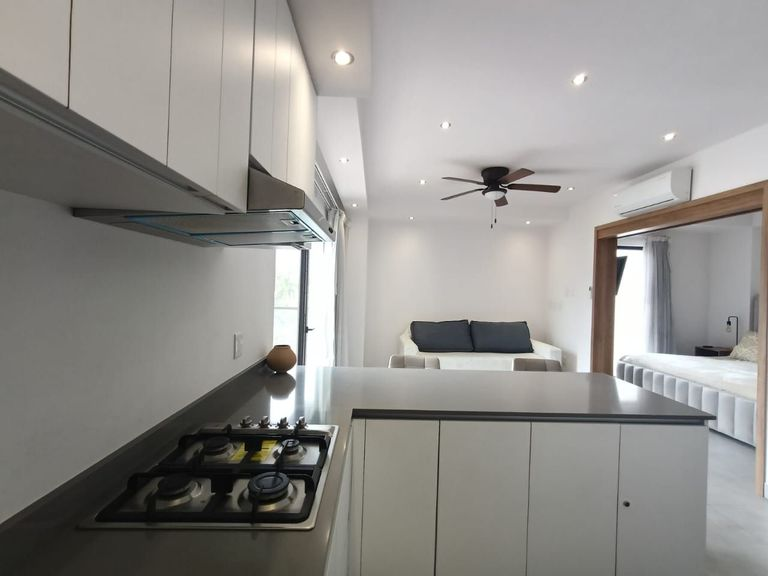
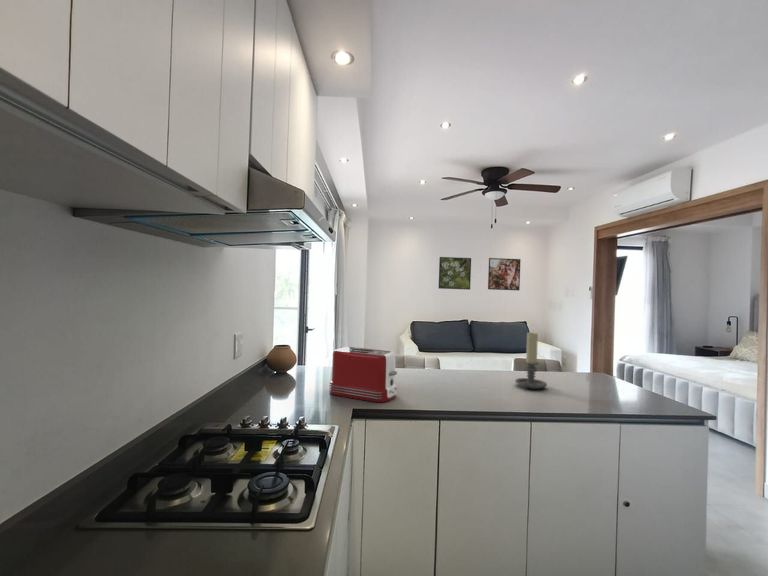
+ toaster (363, 372)
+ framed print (504, 274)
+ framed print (454, 273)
+ candle holder (530, 359)
